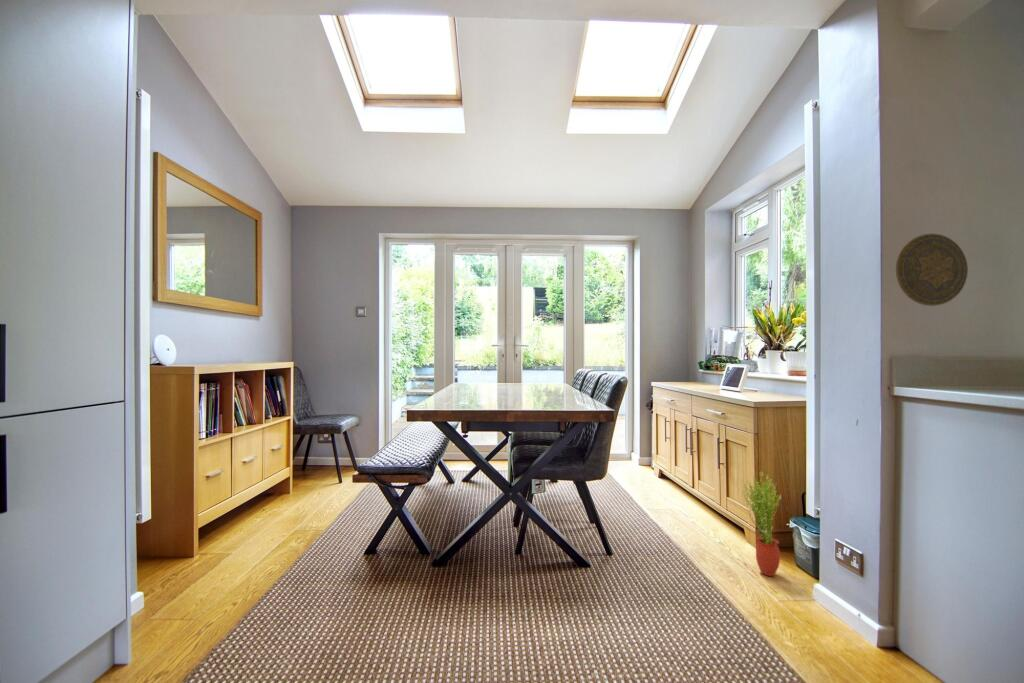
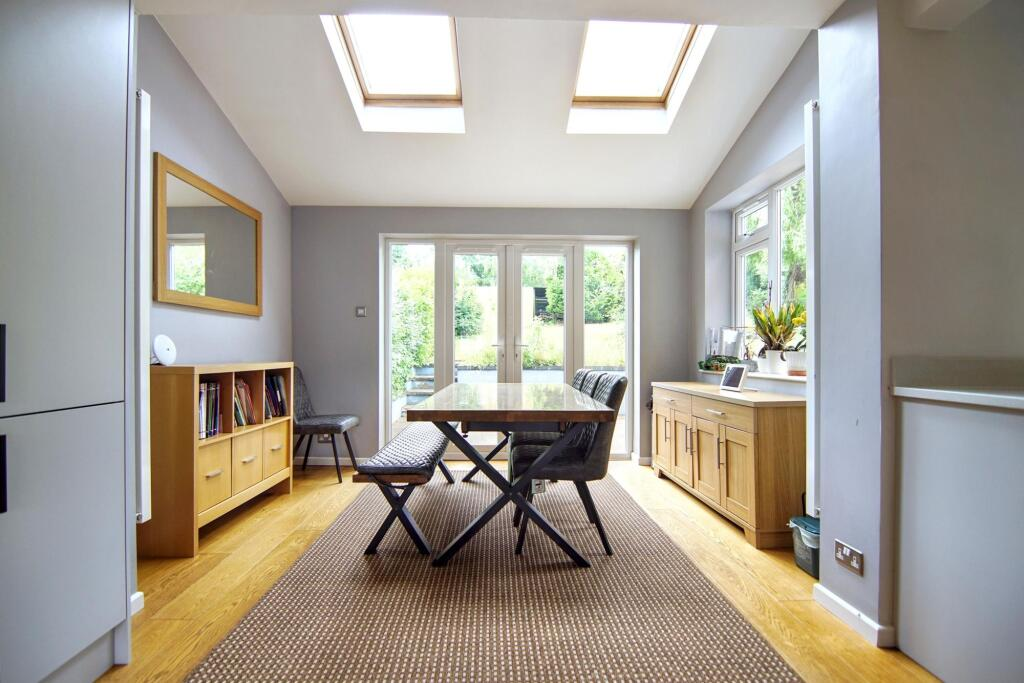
- potted plant (760, 522)
- decorative plate (934, 269)
